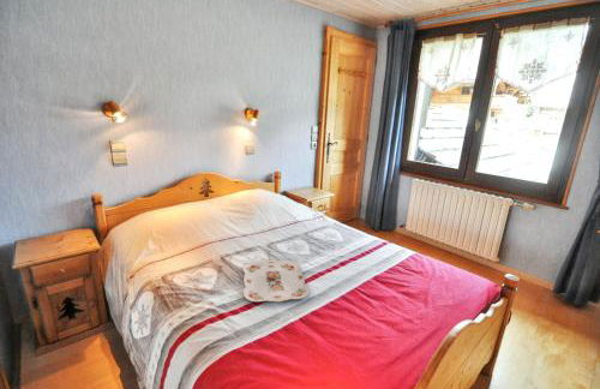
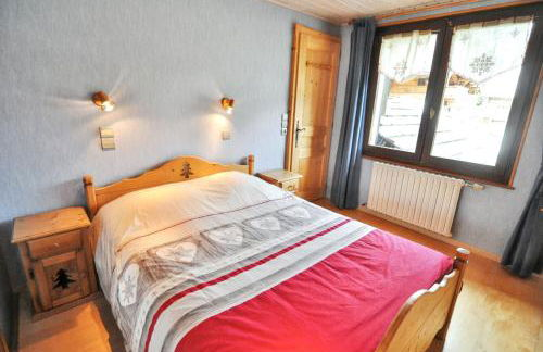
- serving tray (274, 279)
